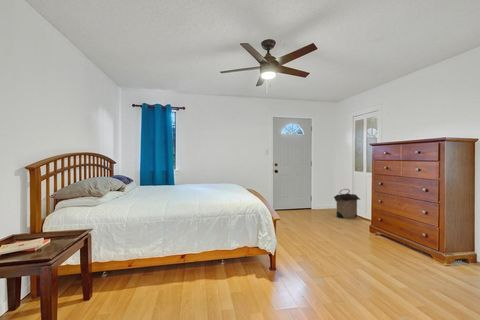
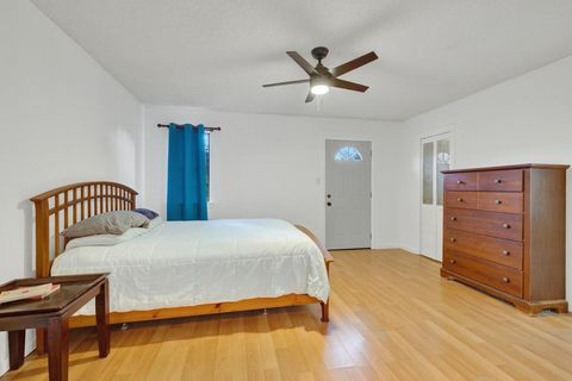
- laundry hamper (346, 202)
